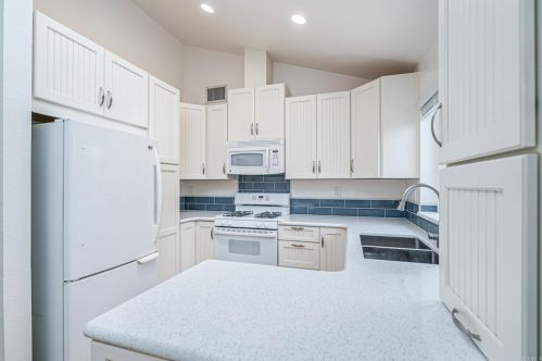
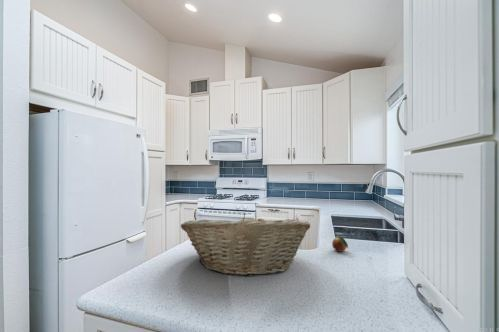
+ fruit (341, 242)
+ fruit basket (245, 236)
